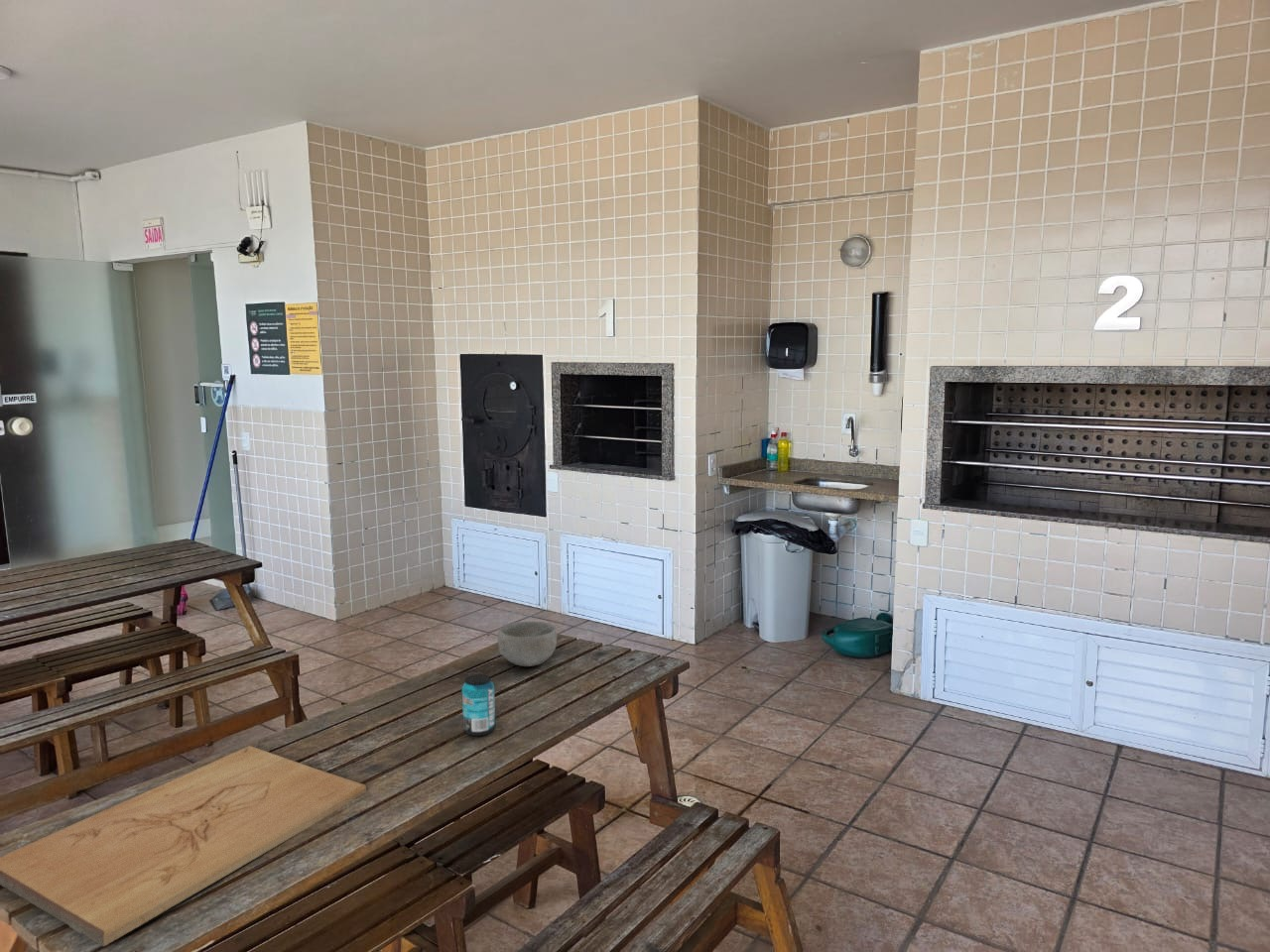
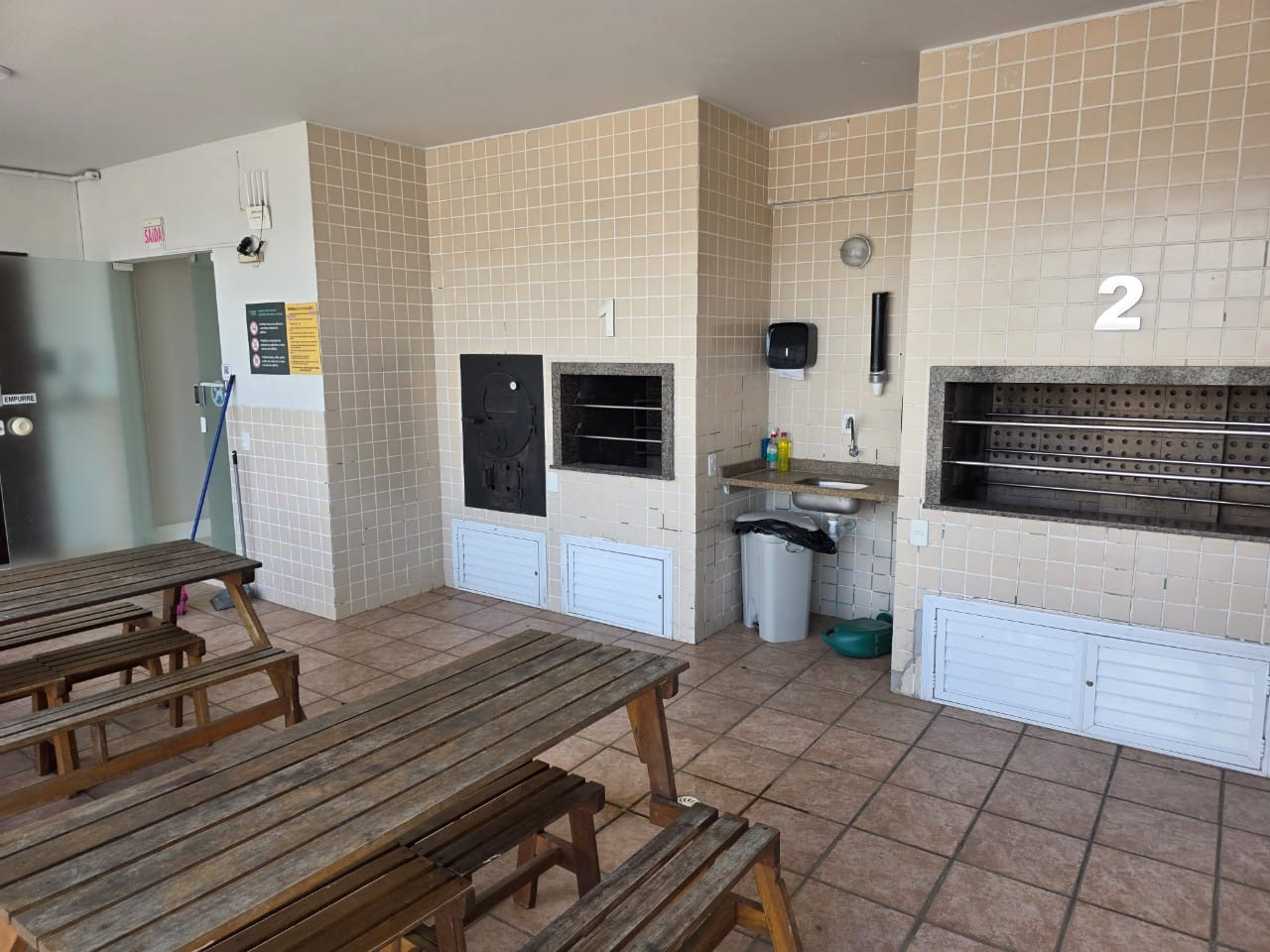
- beverage can (478, 704)
- cutting board (190, 825)
- bowl (526, 646)
